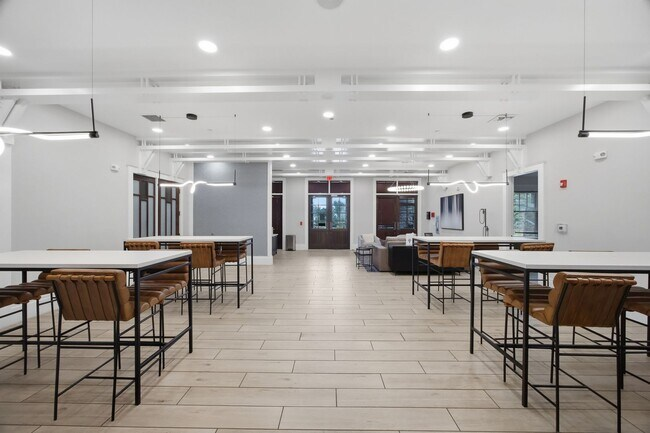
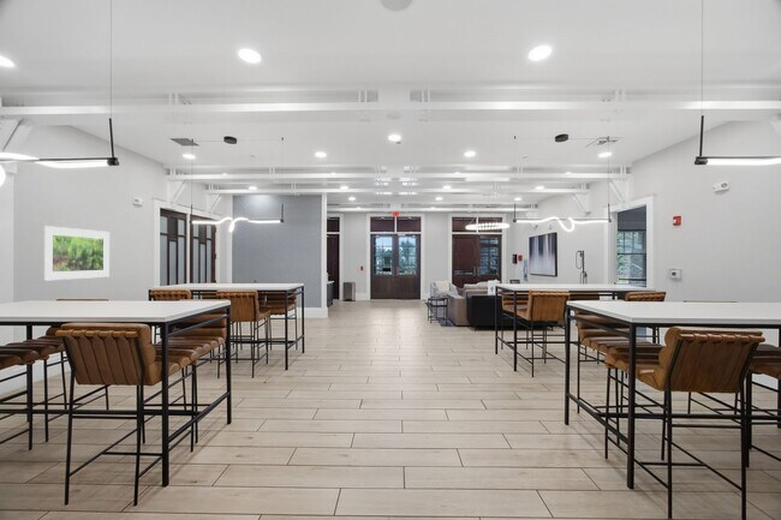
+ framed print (79, 253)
